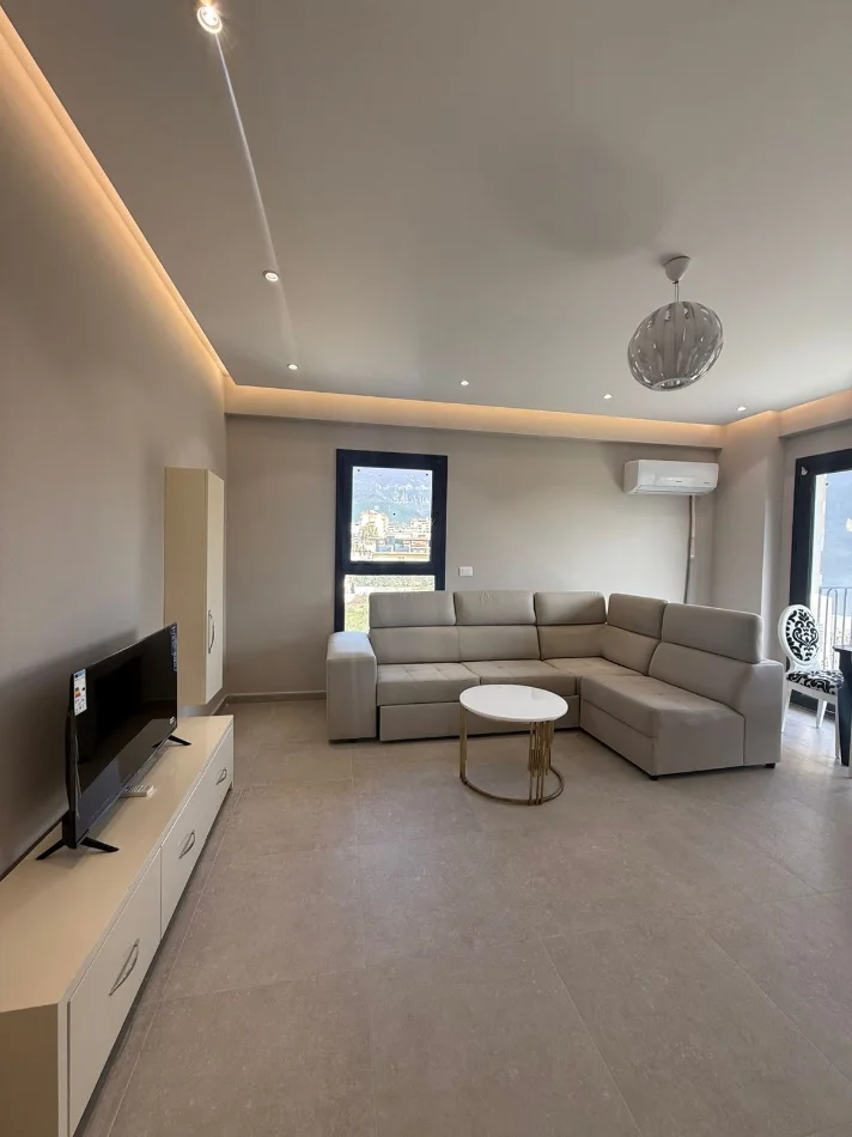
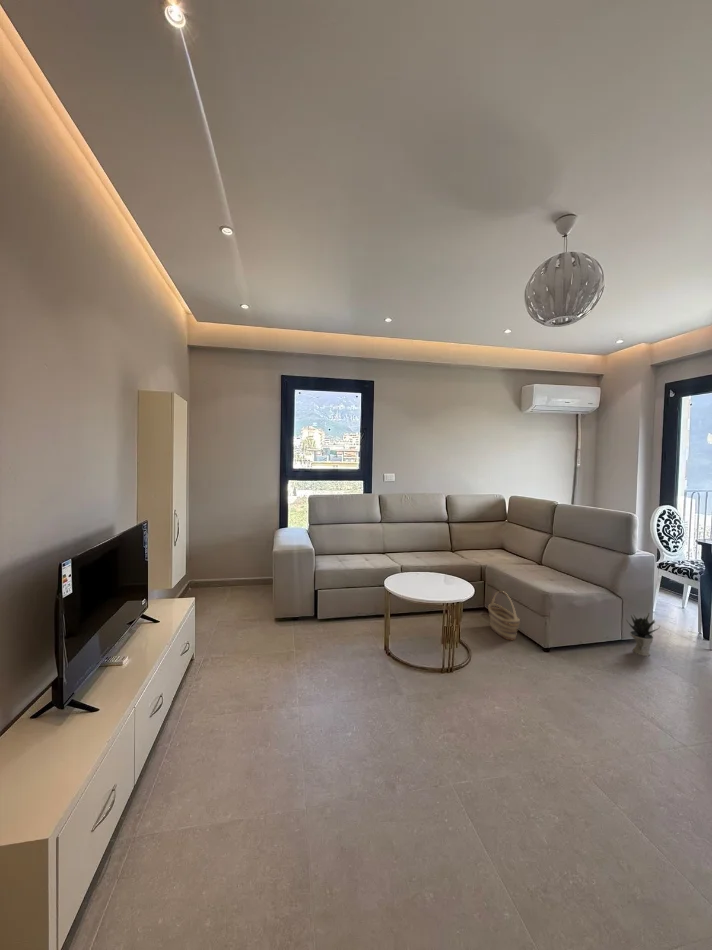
+ basket (503, 612)
+ potted plant (642, 633)
